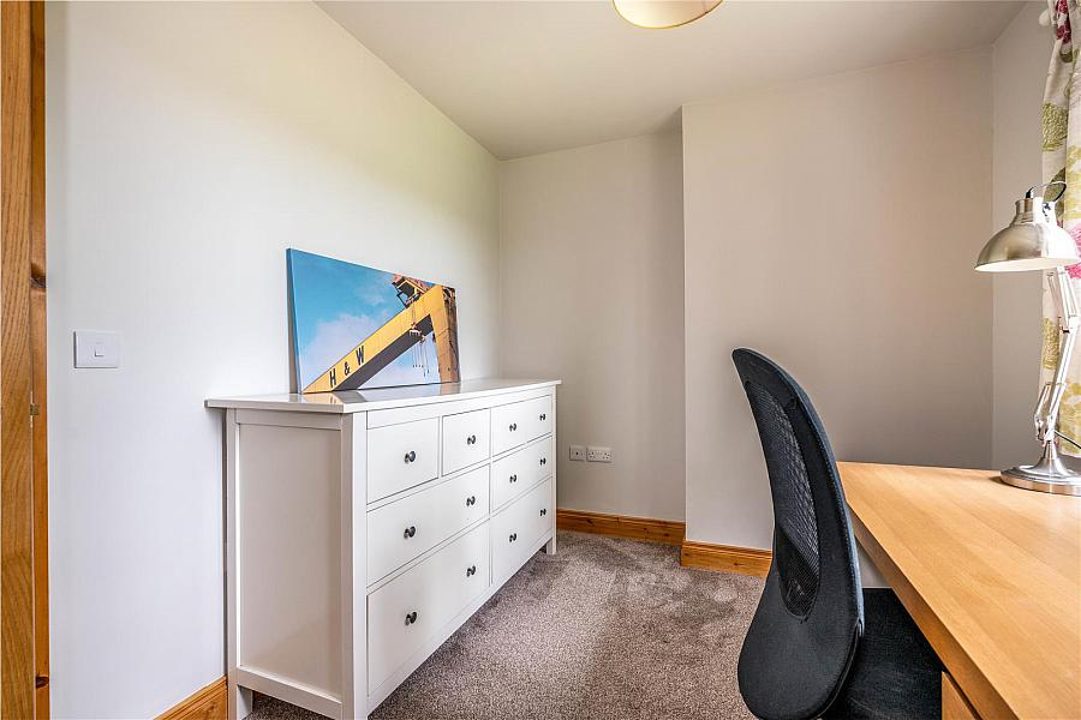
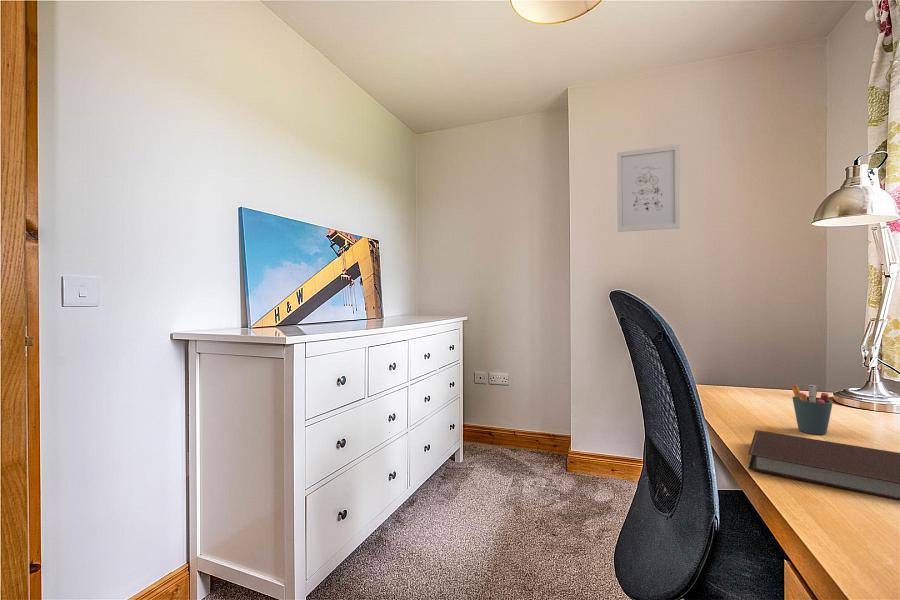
+ notebook (829, 461)
+ wall art (647, 189)
+ pen holder (811, 406)
